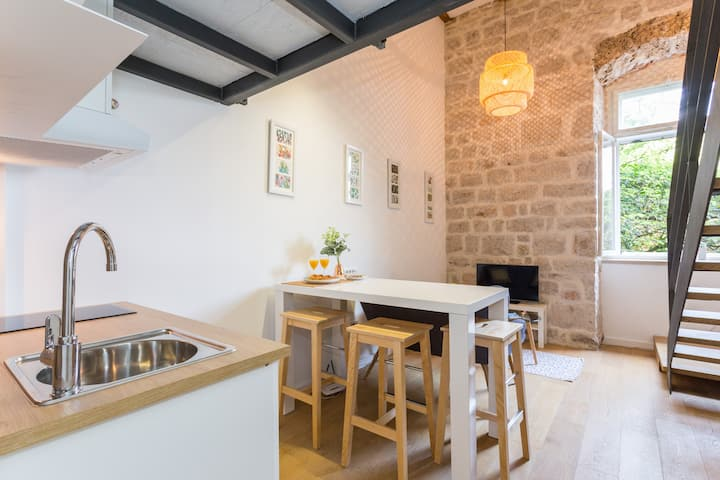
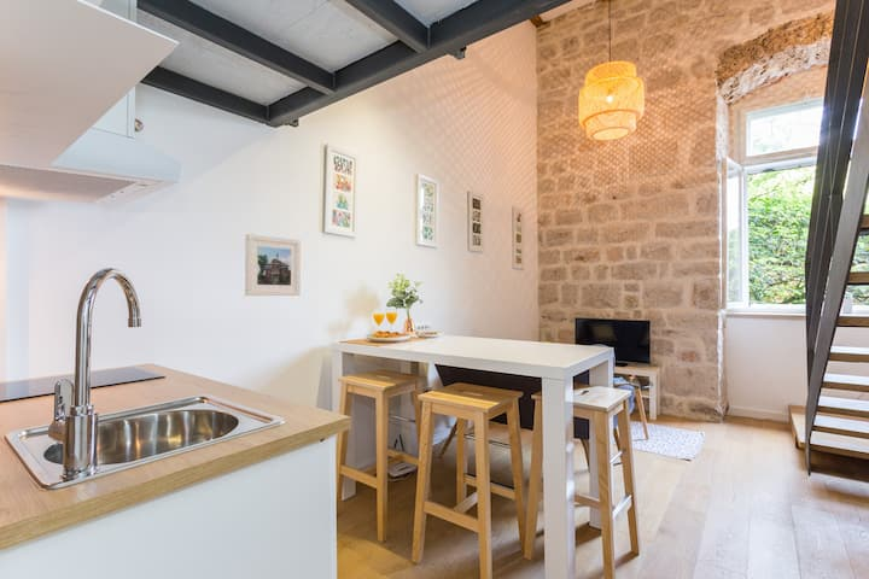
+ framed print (274, 265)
